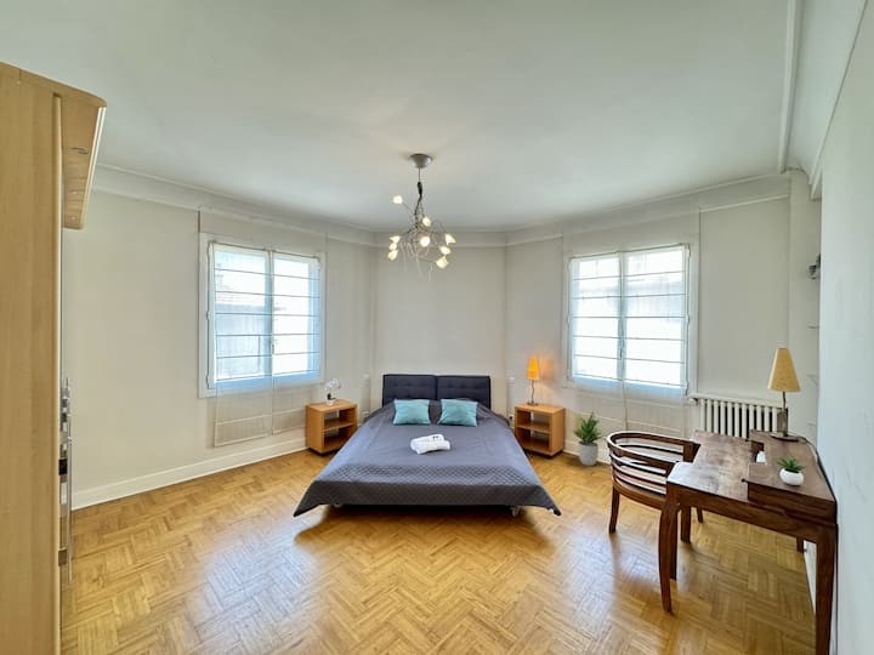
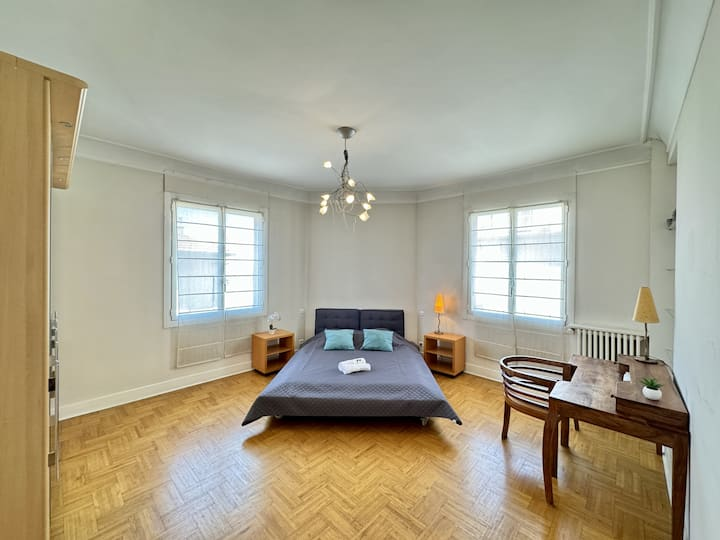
- potted plant (586, 437)
